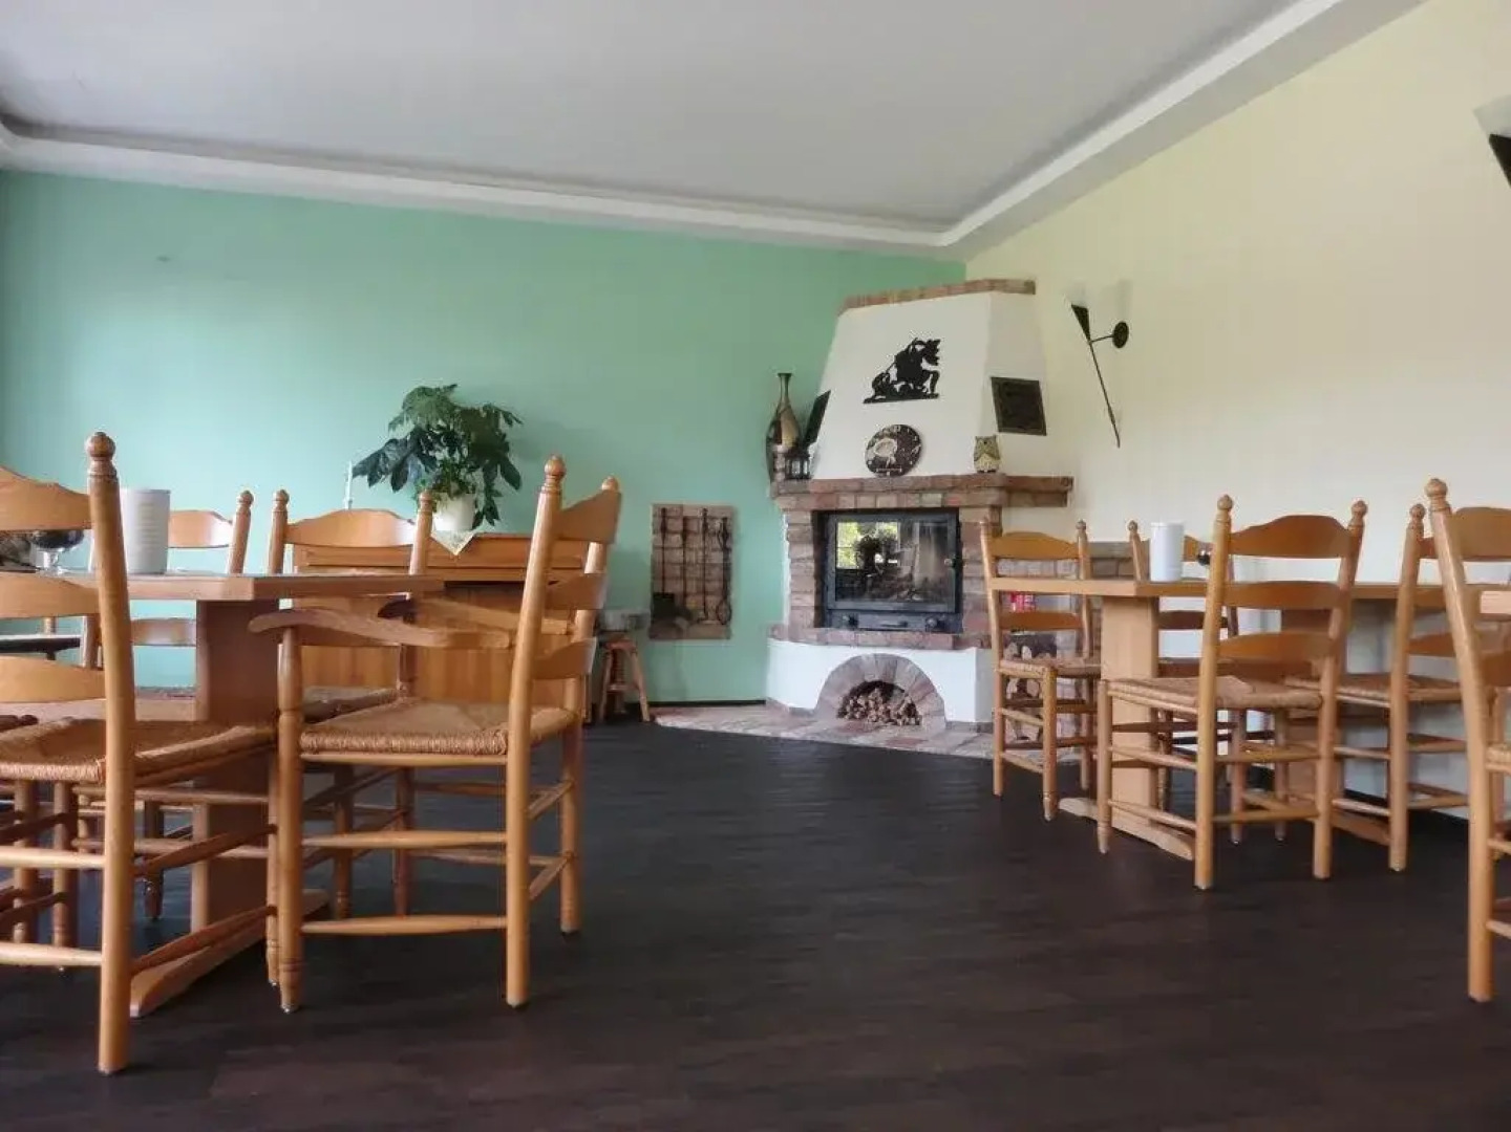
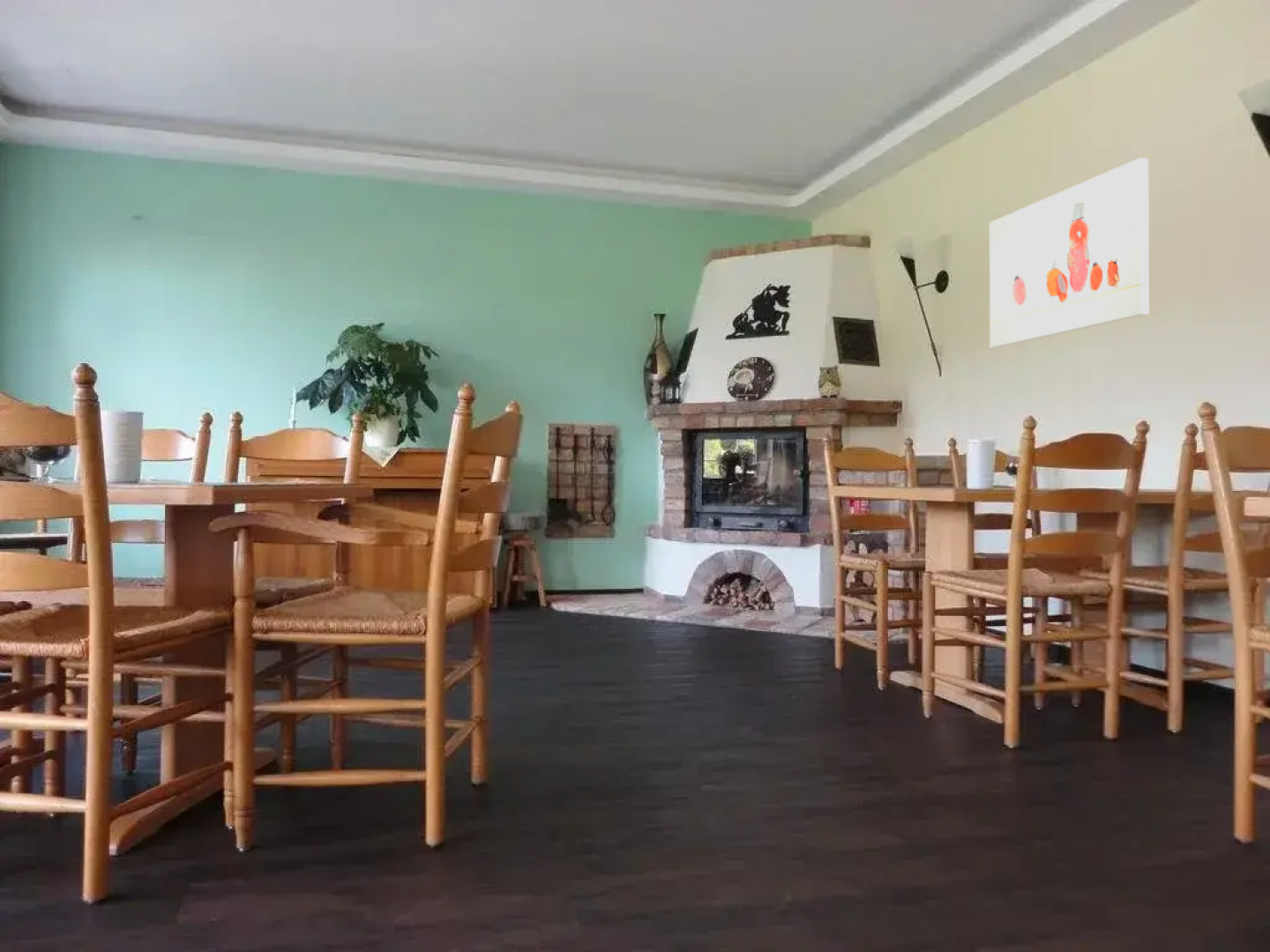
+ wall art (1060, 263)
